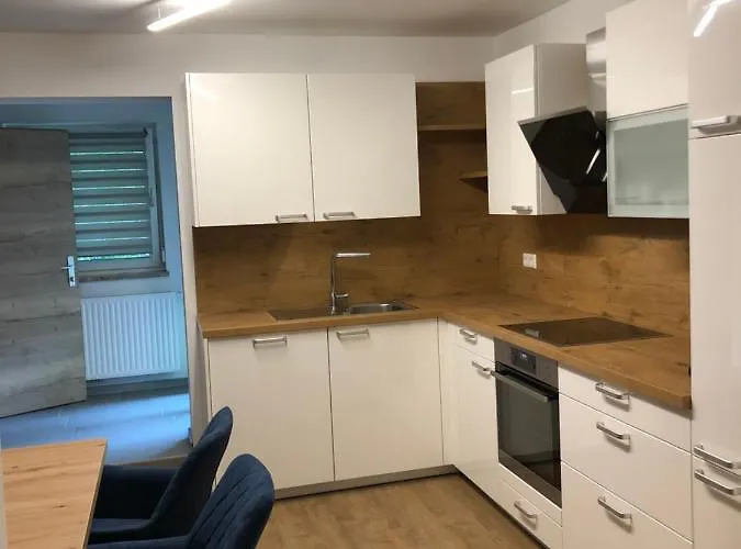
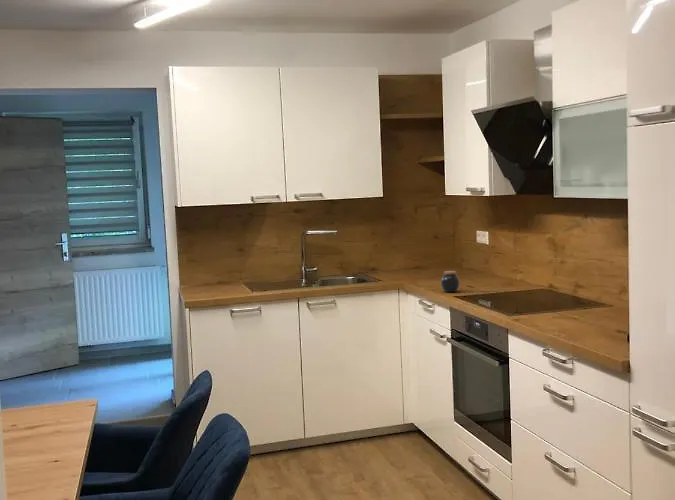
+ jar (450, 281)
